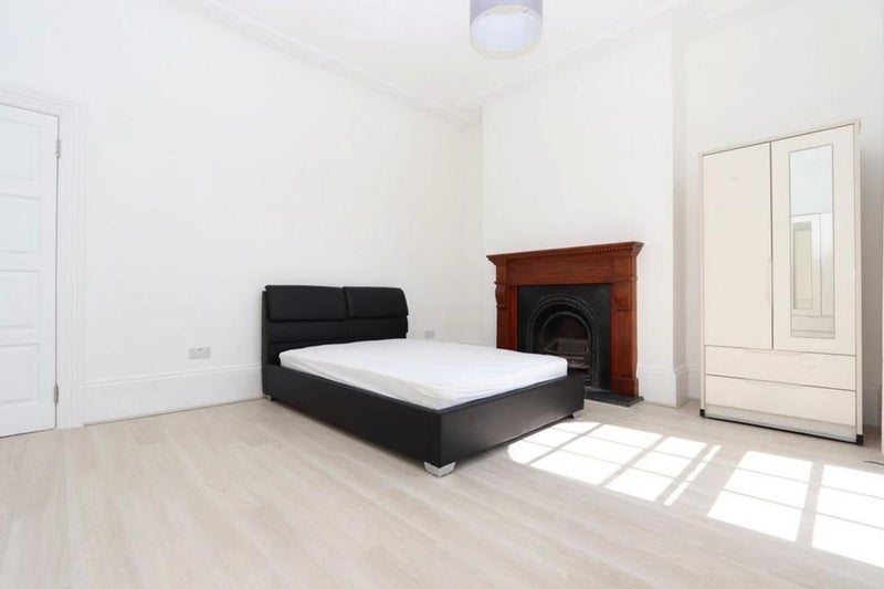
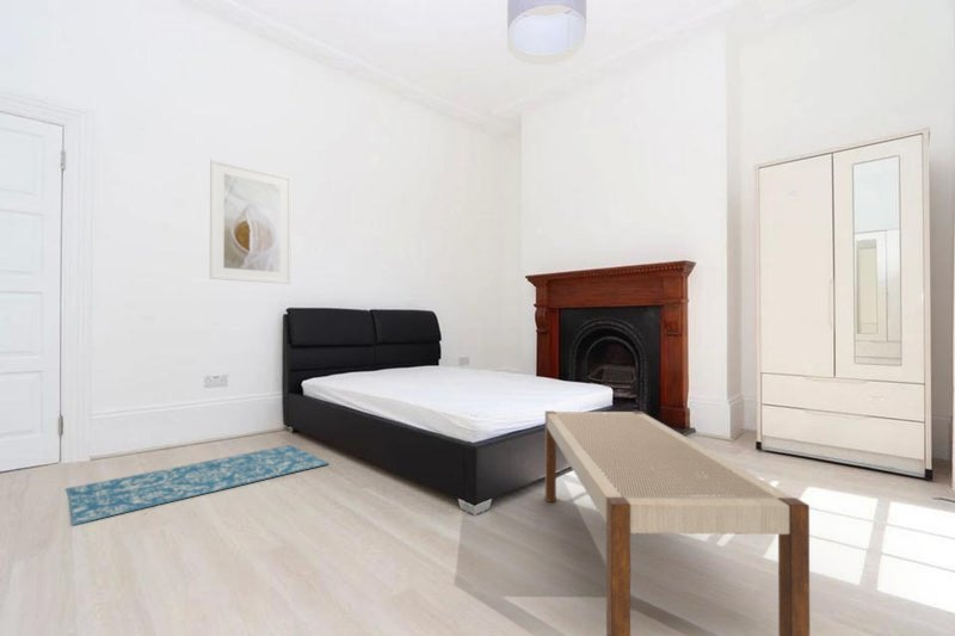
+ bench (631, 500)
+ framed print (252, 224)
+ rug (208, 475)
